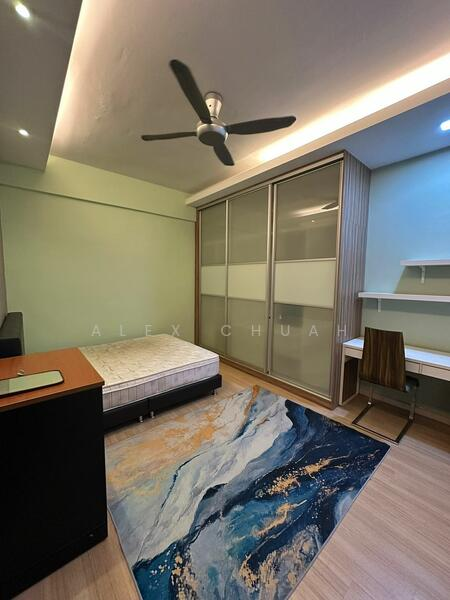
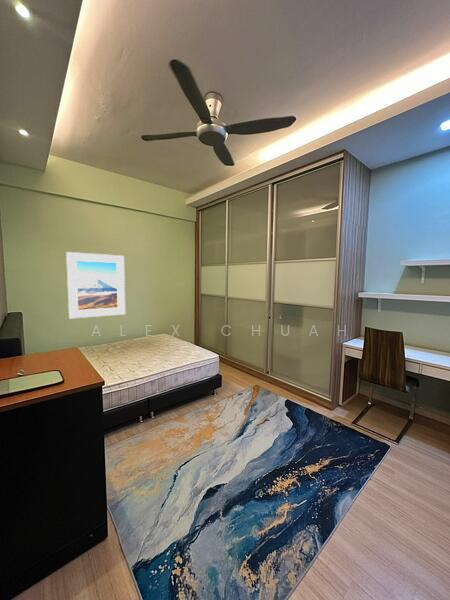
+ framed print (98, 285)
